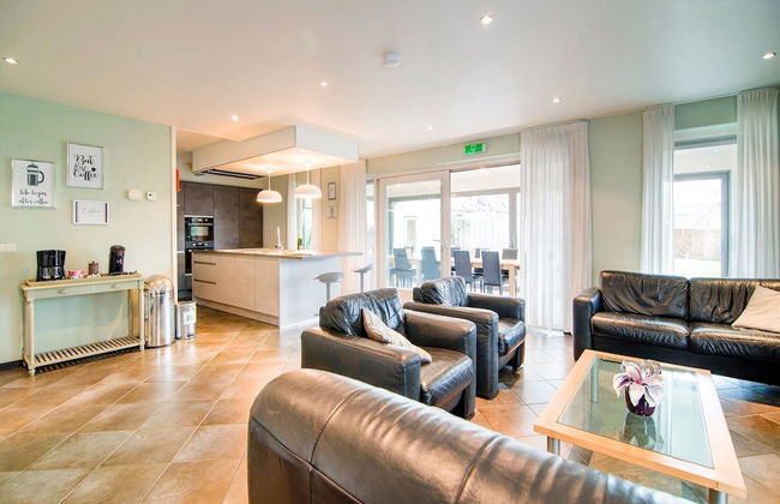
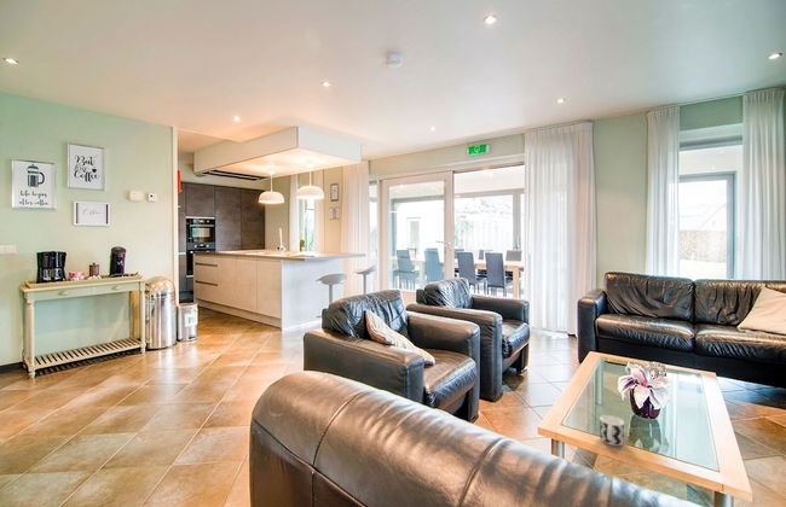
+ cup (611, 431)
